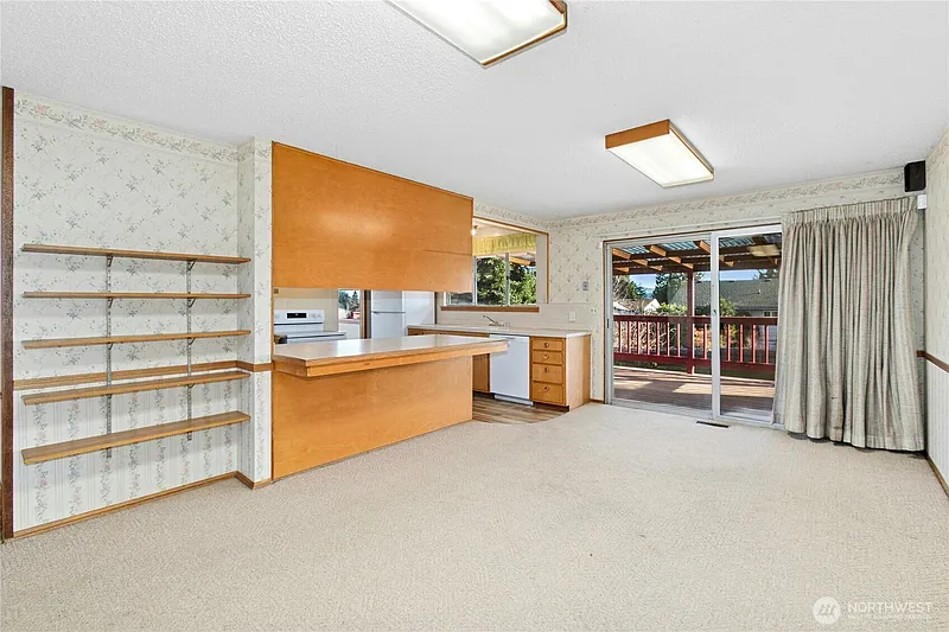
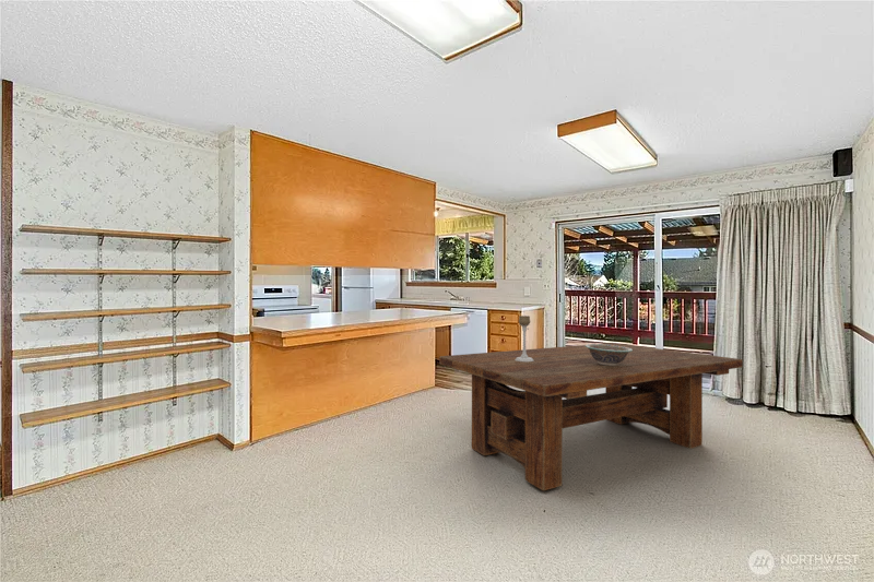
+ candle holder (524, 337)
+ decorative bowl (607, 355)
+ dining table (588, 402)
